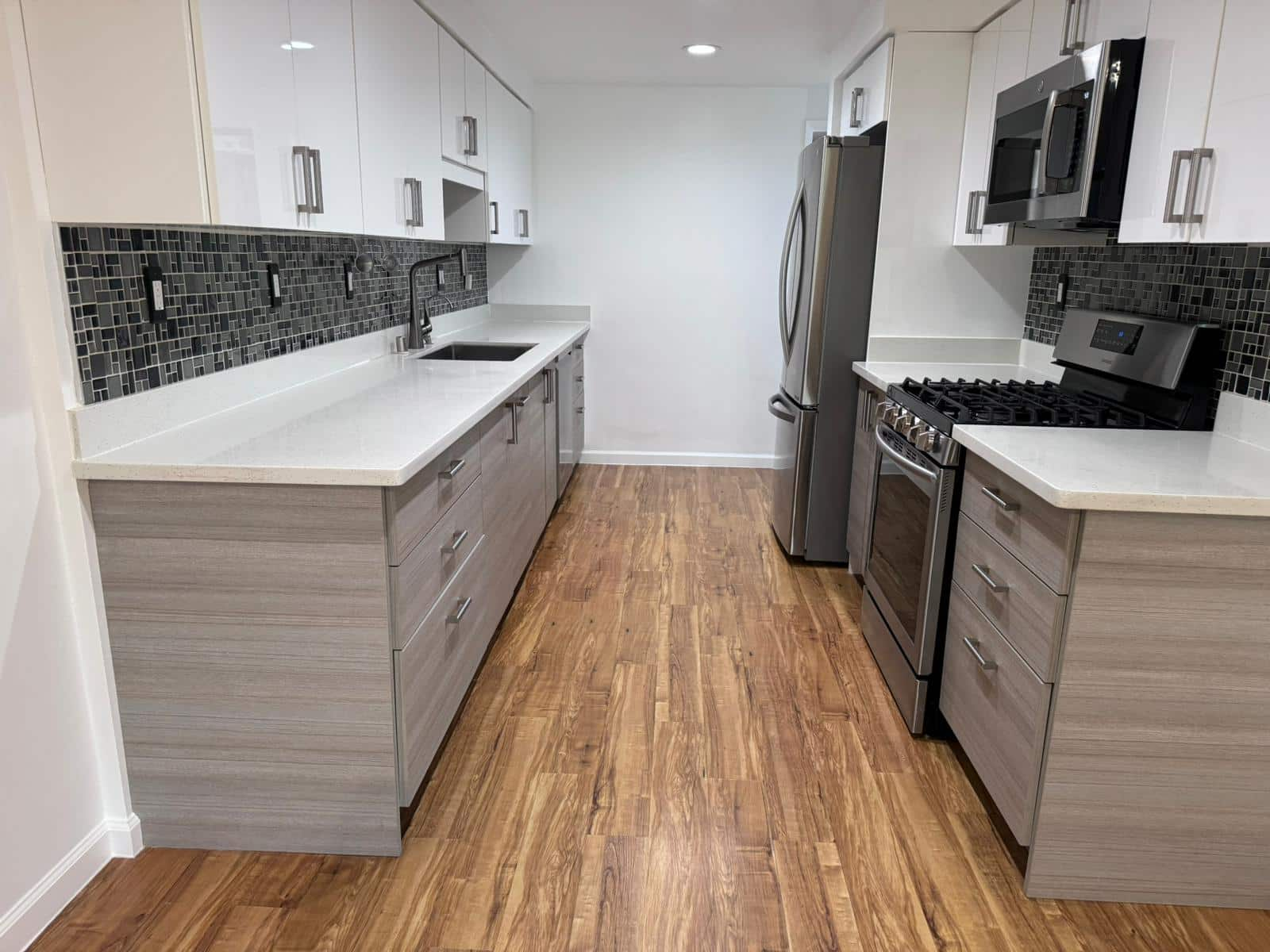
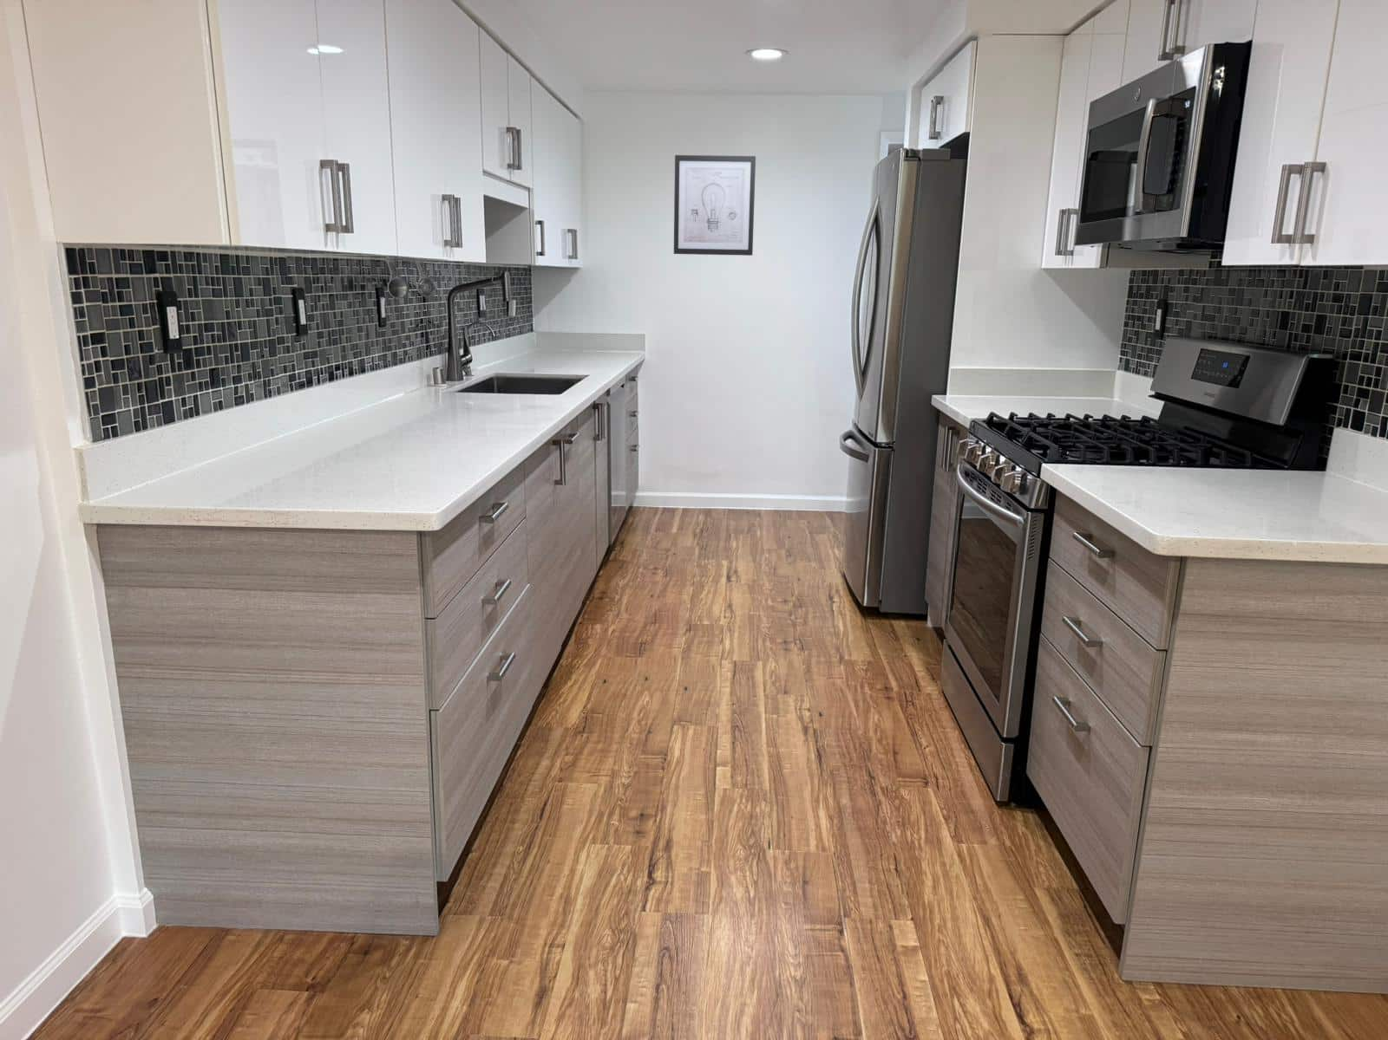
+ wall art (714, 205)
